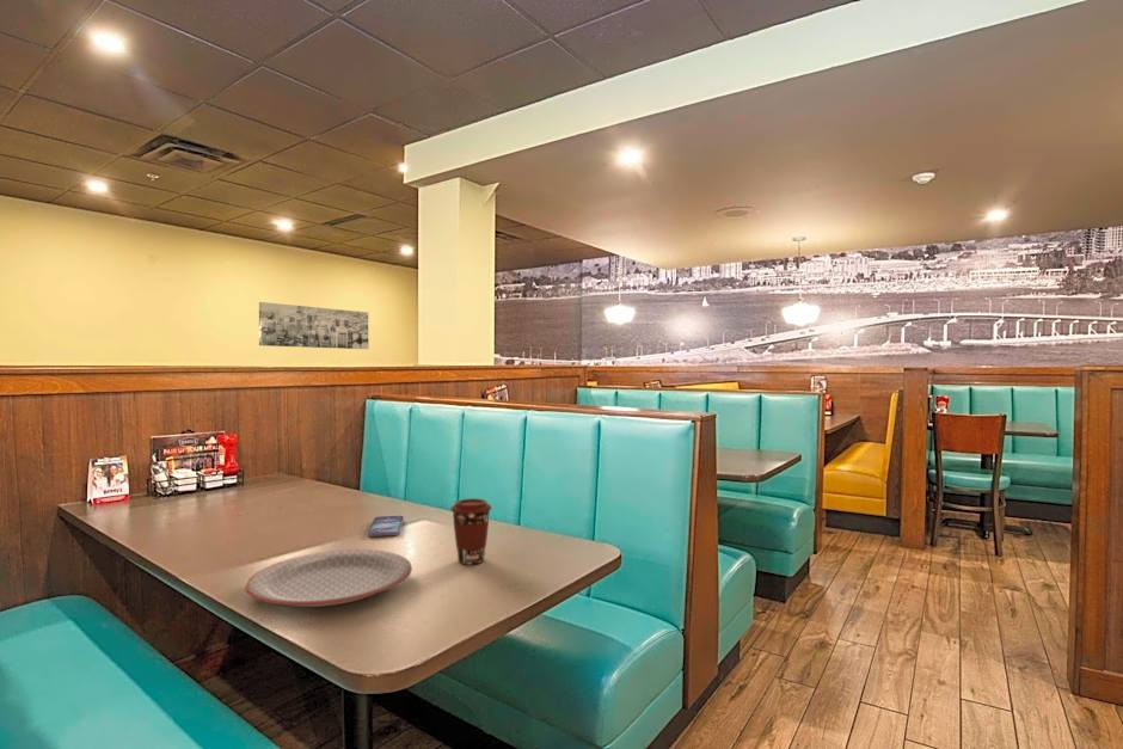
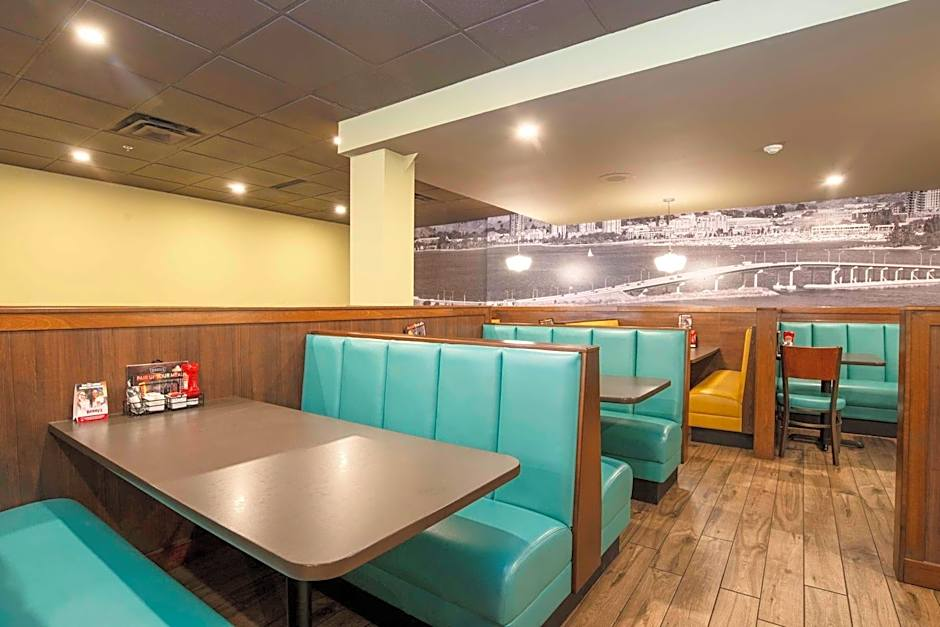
- smartphone (386, 524)
- wall art (318, 327)
- coffee cup (471, 530)
- plate (332, 578)
